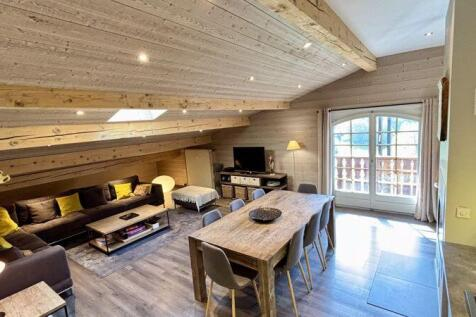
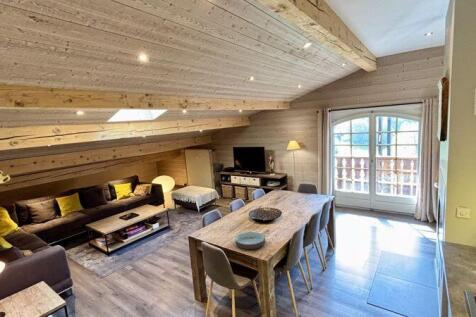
+ bowl (250, 240)
